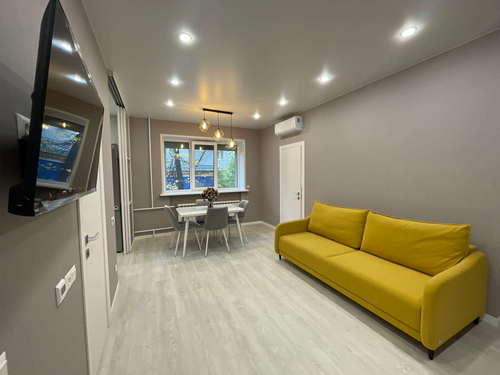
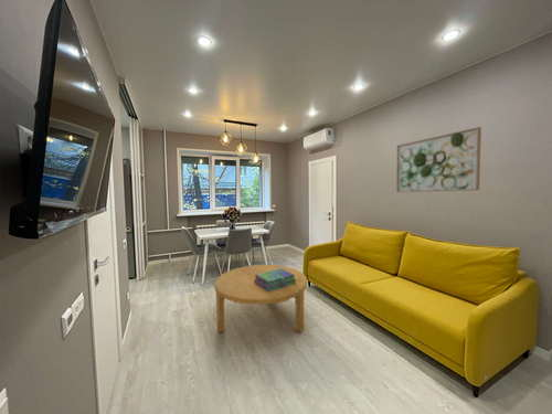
+ wall art (432, 164)
+ stack of books (275, 278)
+ coffee table (262, 297)
